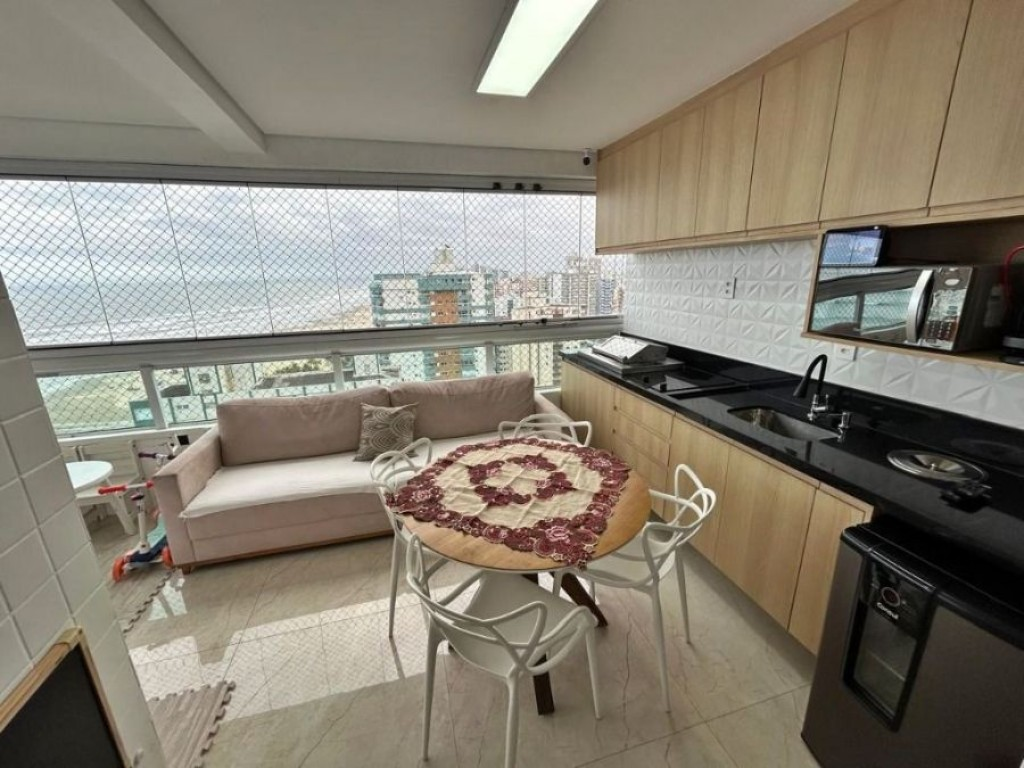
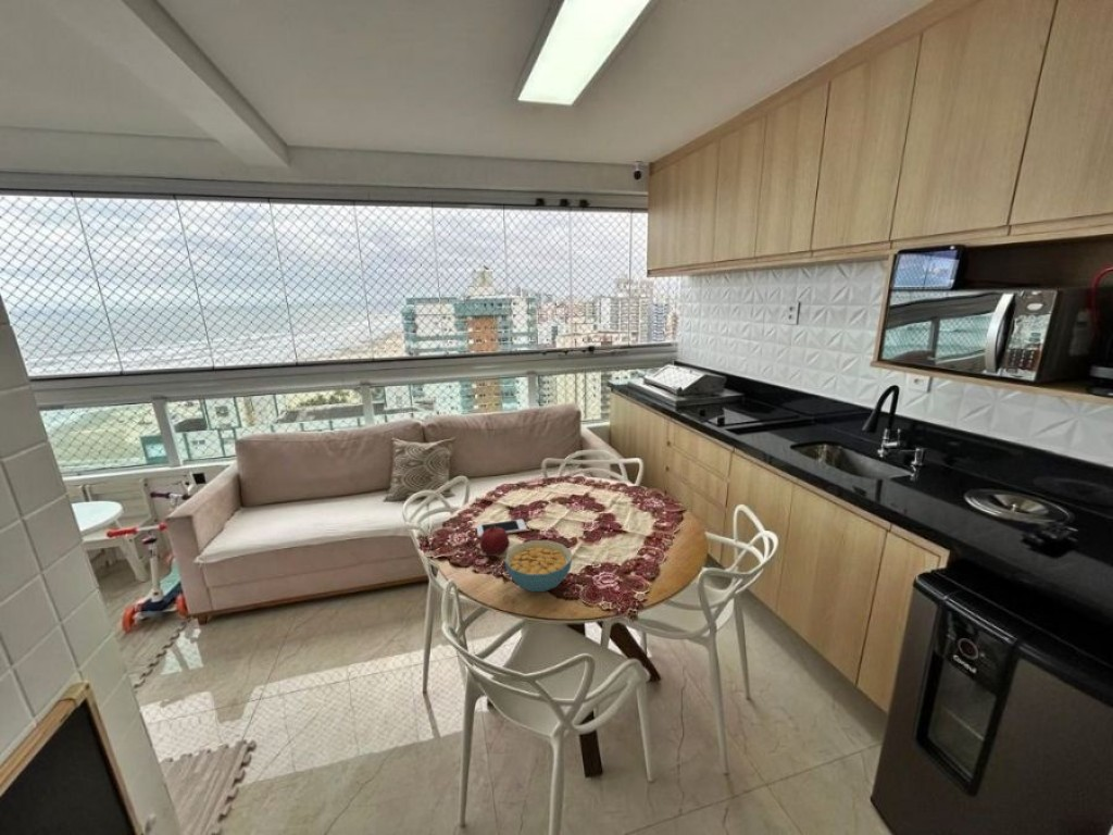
+ cell phone (501, 527)
+ cereal bowl (538, 571)
+ fruit (493, 538)
